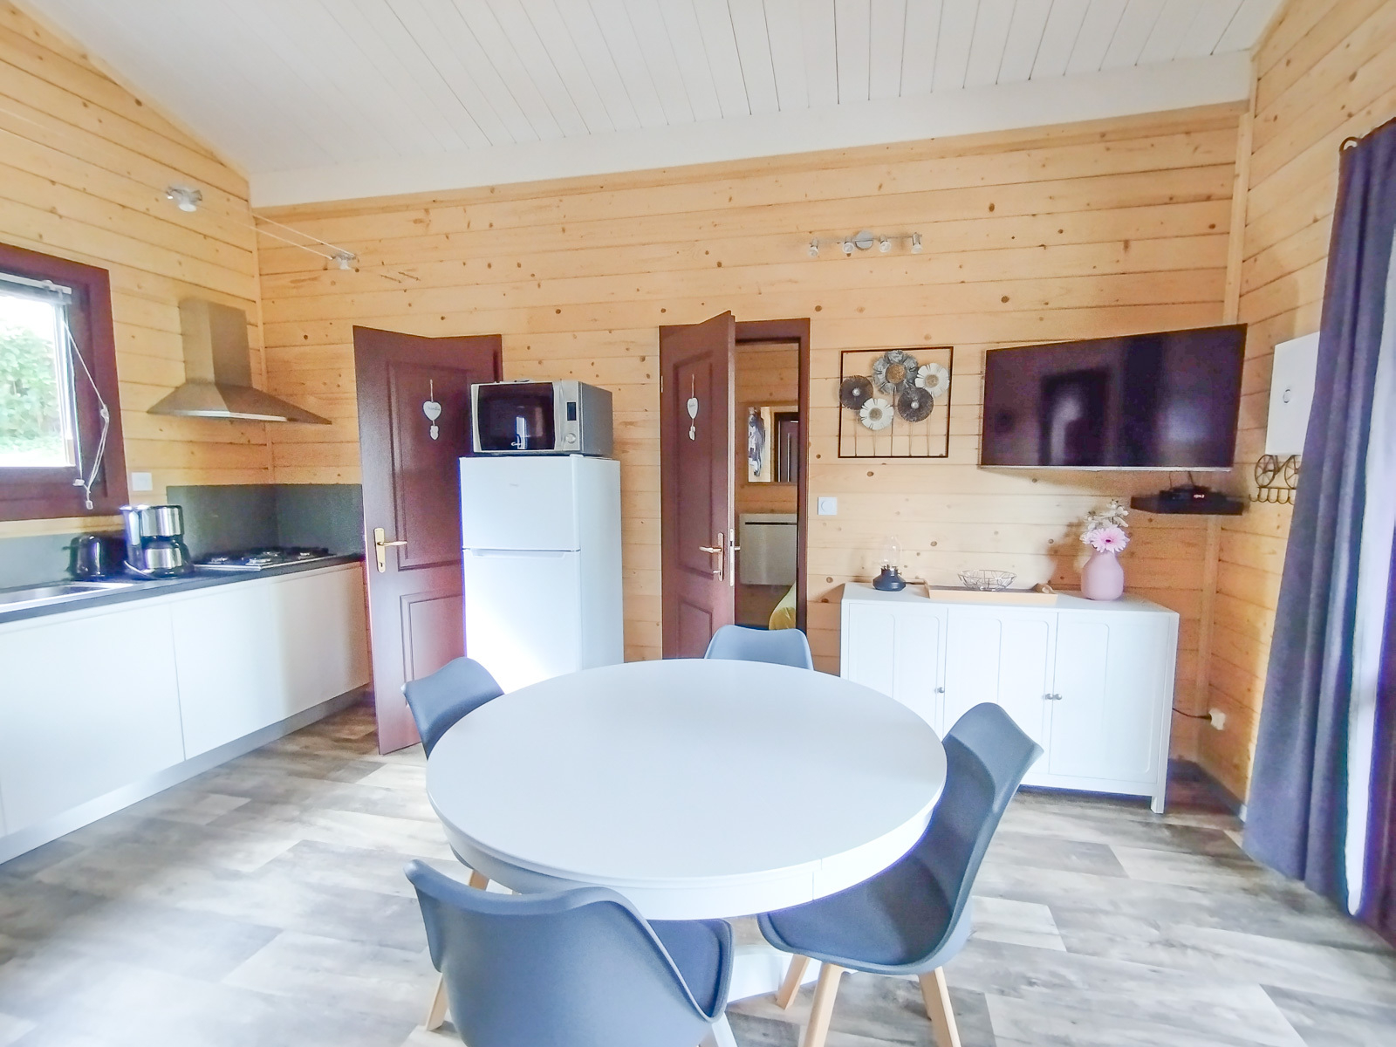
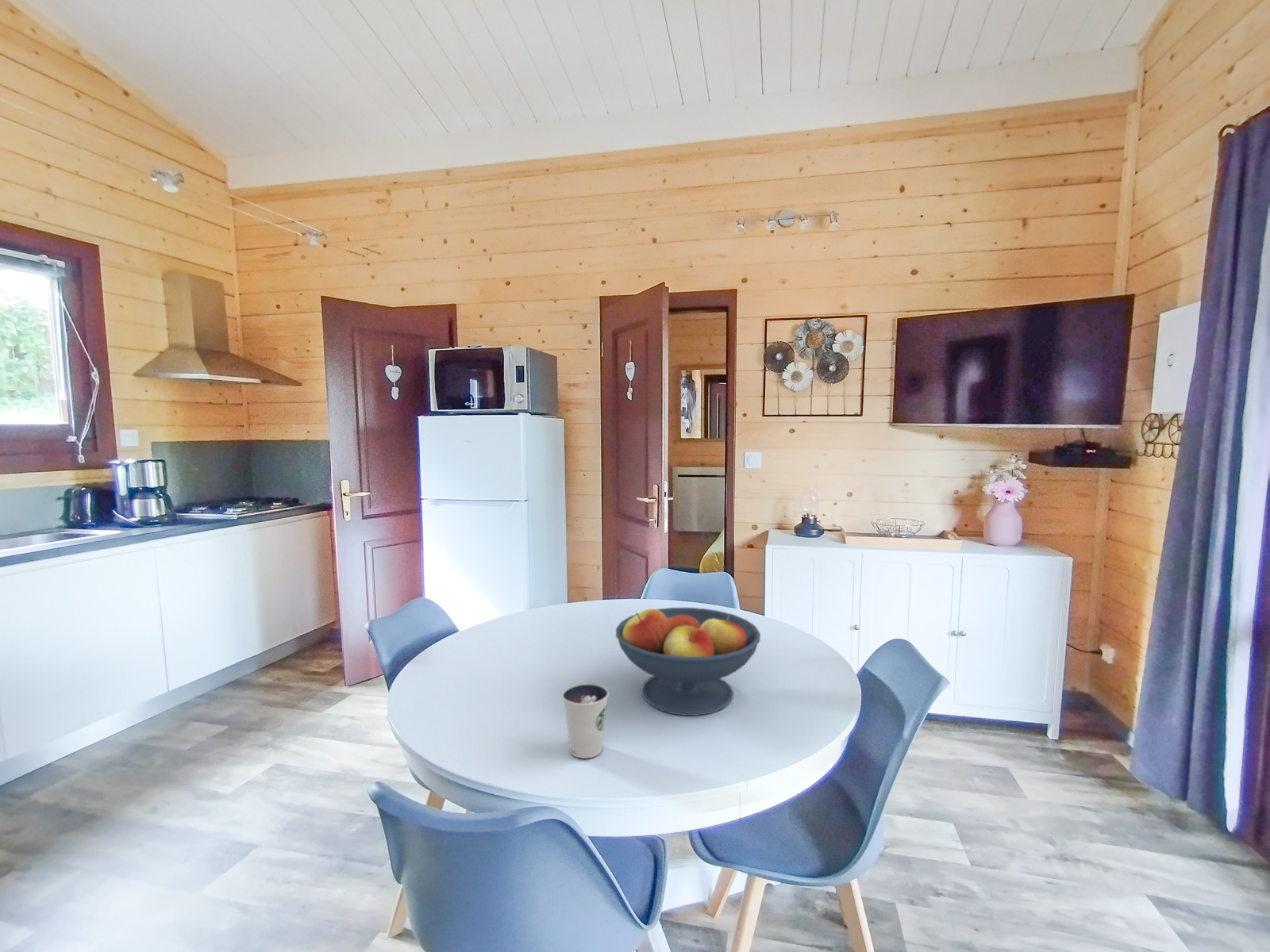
+ fruit bowl (687, 650)
+ dixie cup (586, 721)
